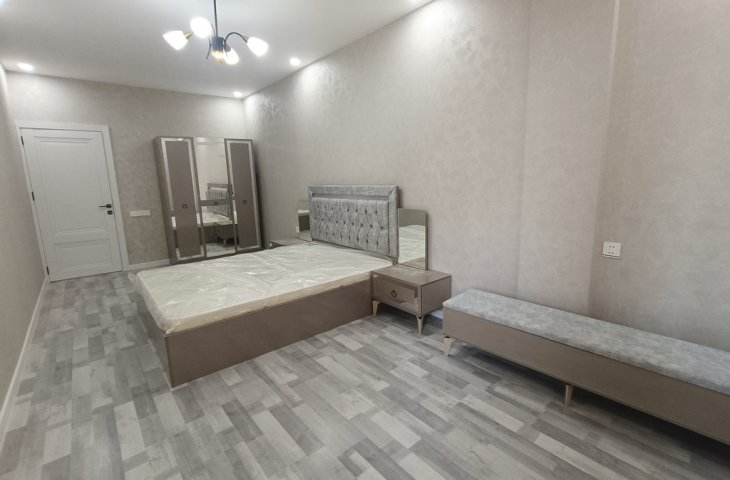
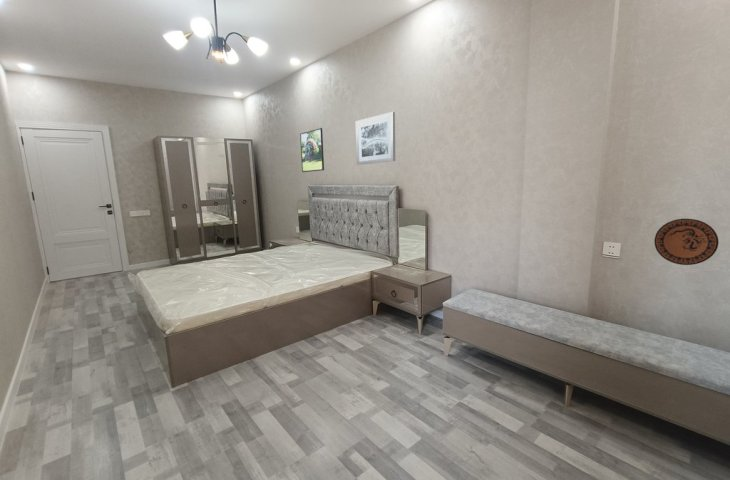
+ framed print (311, 151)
+ decorative plate (684, 241)
+ wall art (374, 140)
